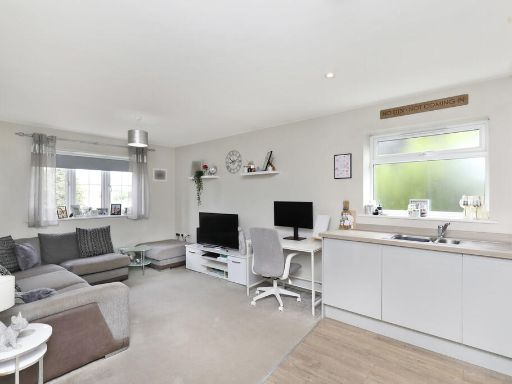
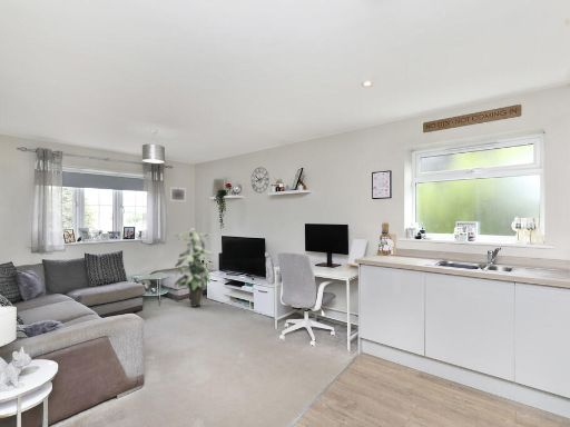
+ indoor plant (193, 266)
